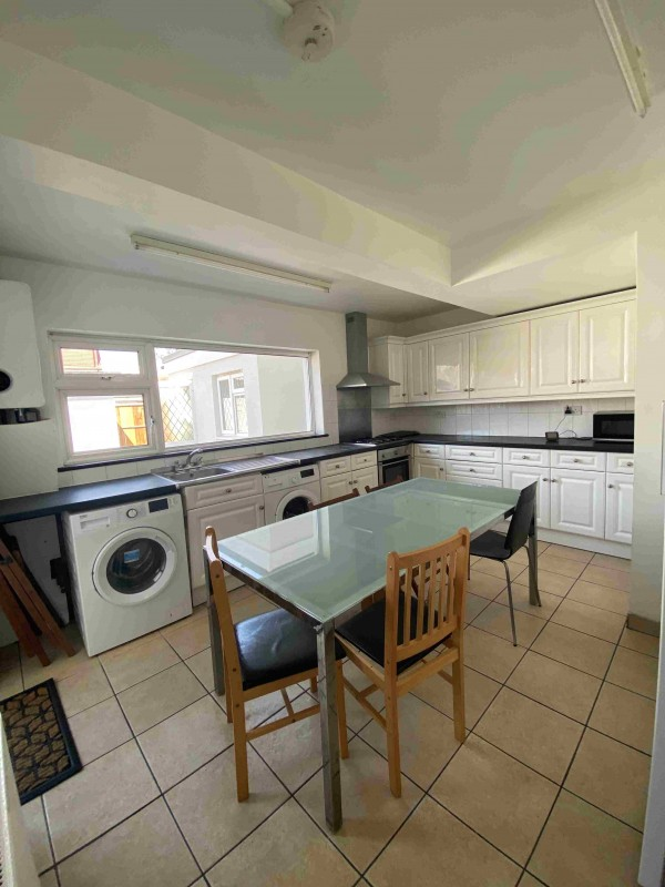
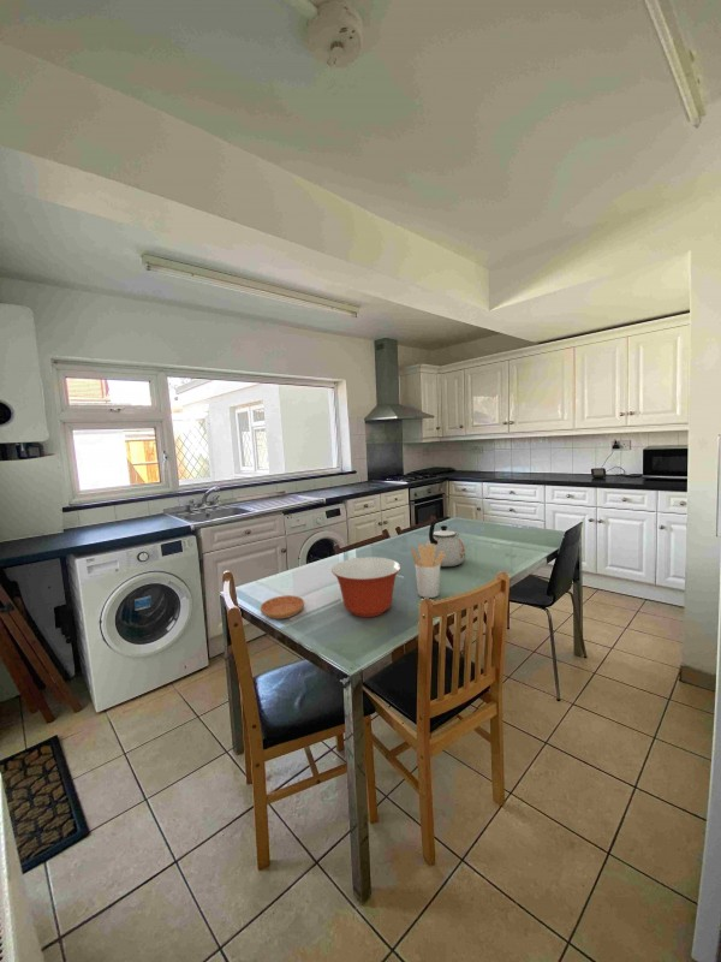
+ kettle (443, 540)
+ mixing bowl (367, 588)
+ saucer (282, 607)
+ utensil holder (427, 569)
